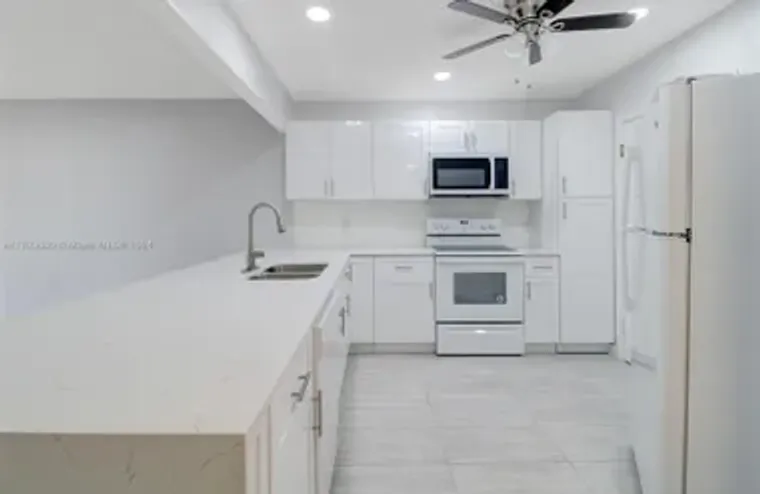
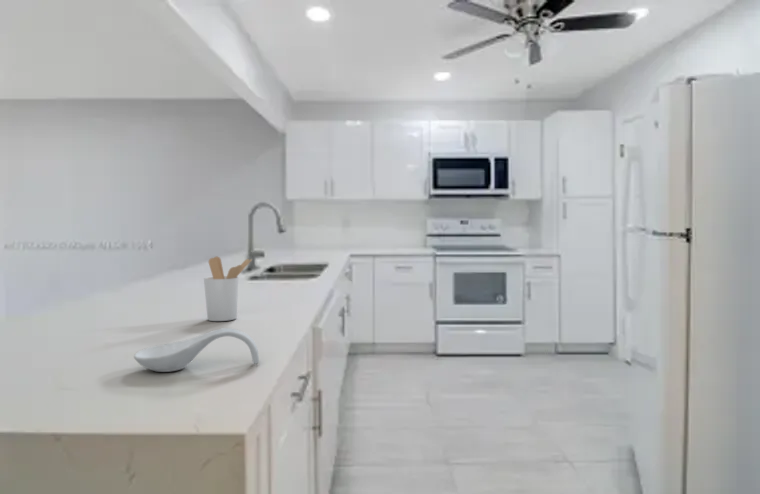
+ utensil holder (229, 287)
+ spoon rest (198, 348)
